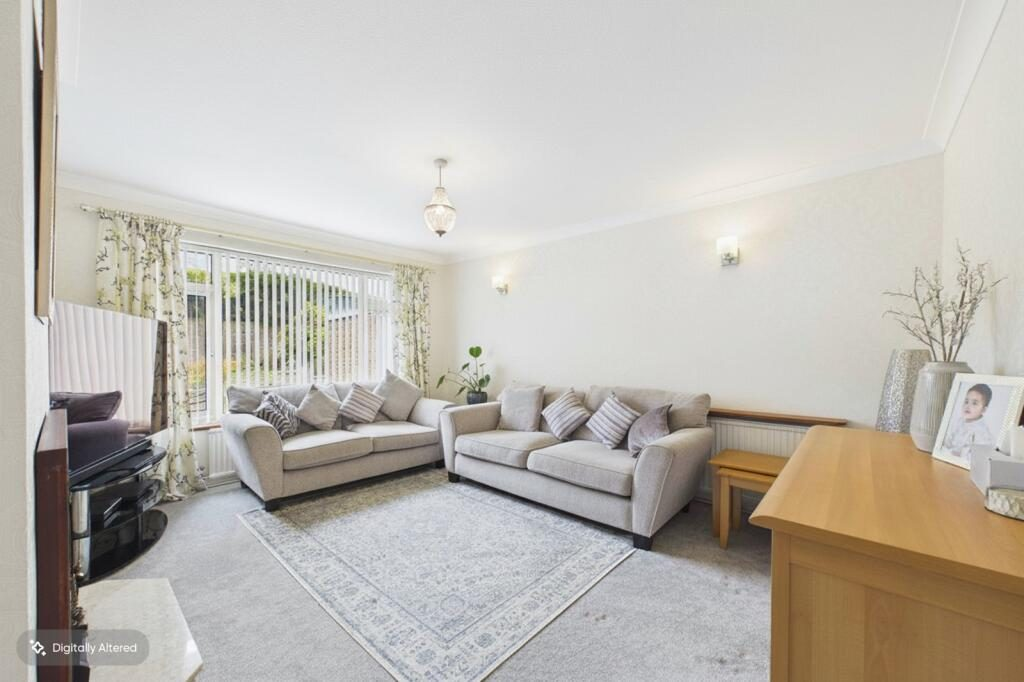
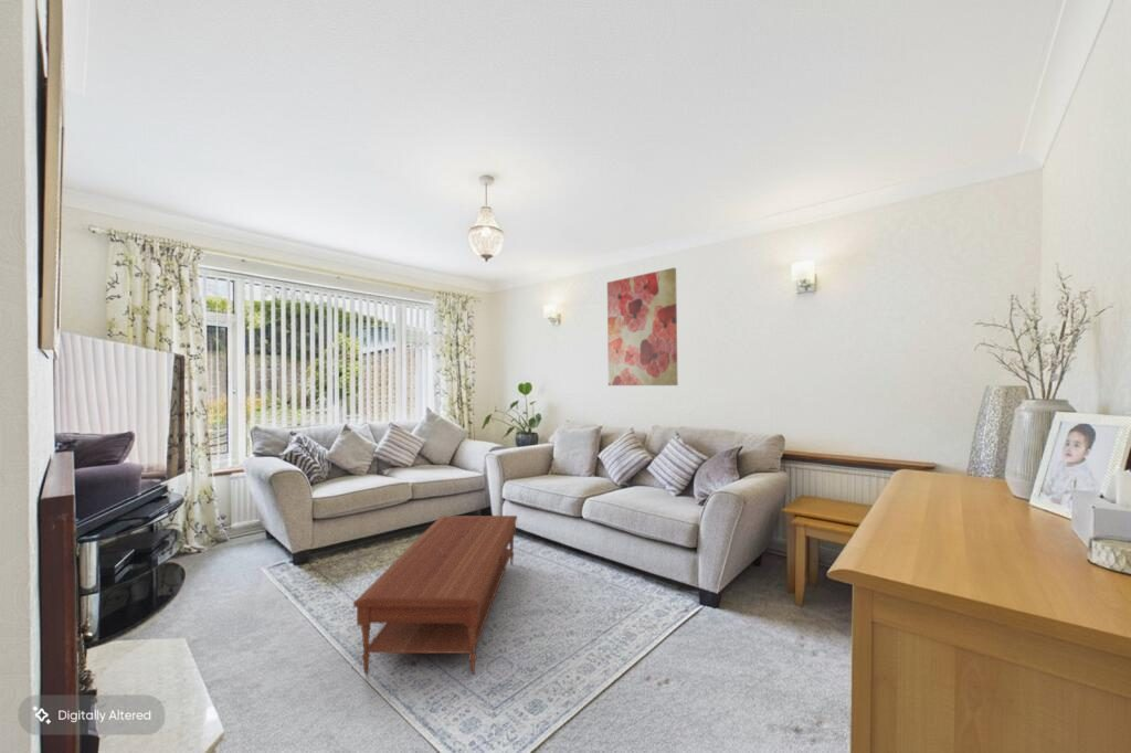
+ coffee table (455, 576)
+ wall art (640, 330)
